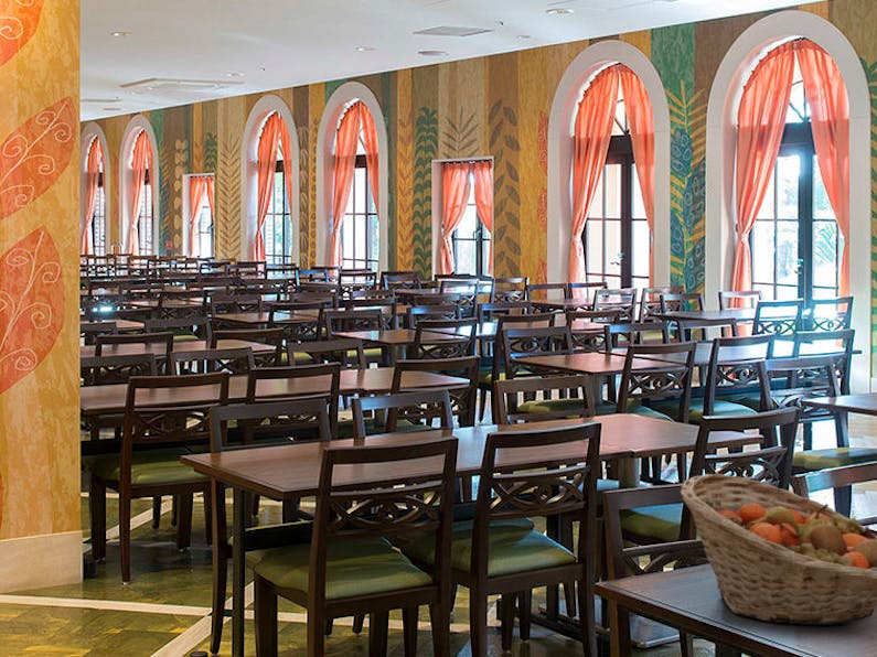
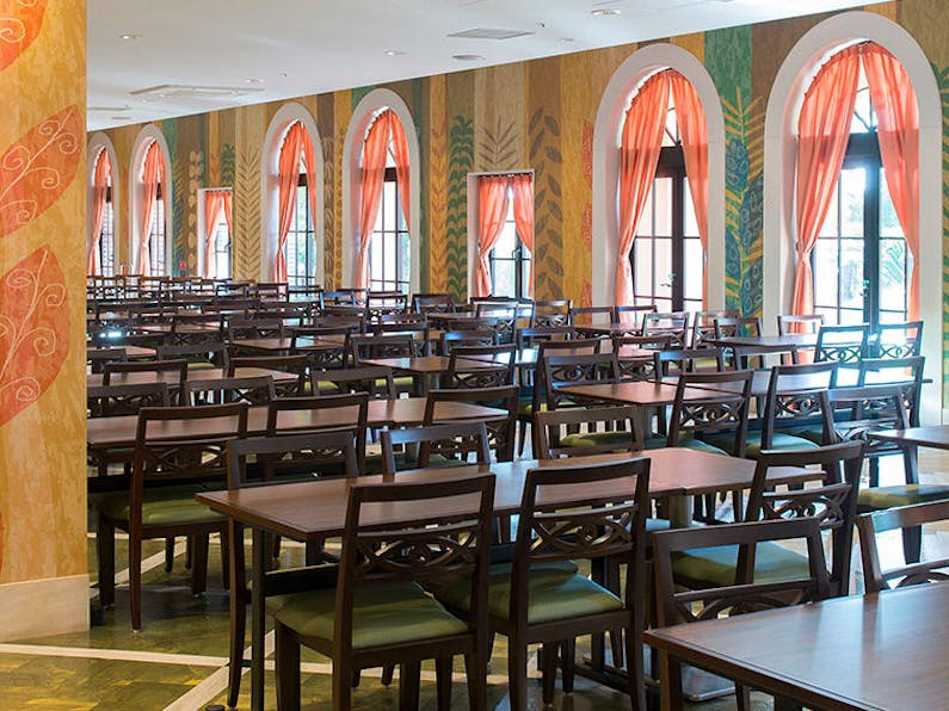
- fruit basket (788, 543)
